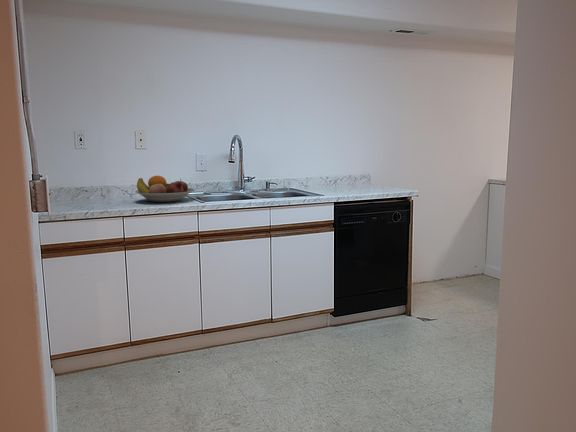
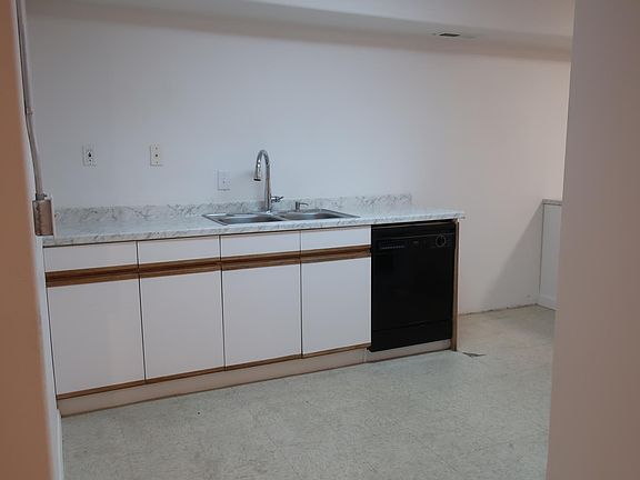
- fruit bowl (164, 188)
